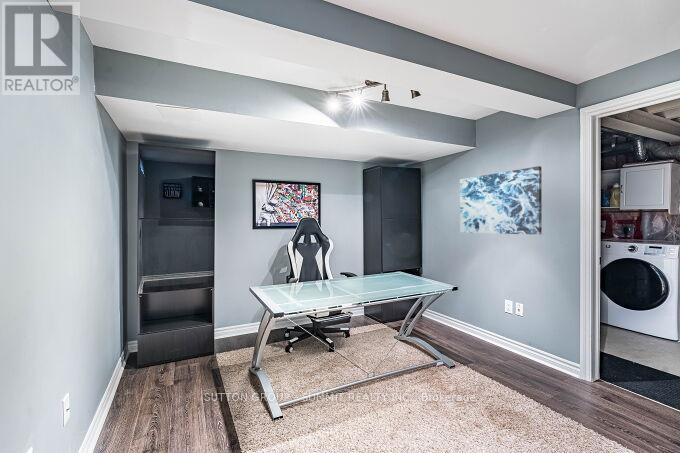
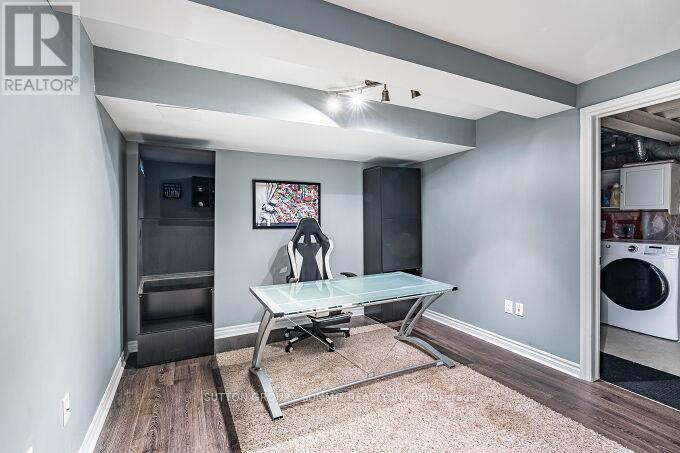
- wall art (495, 203)
